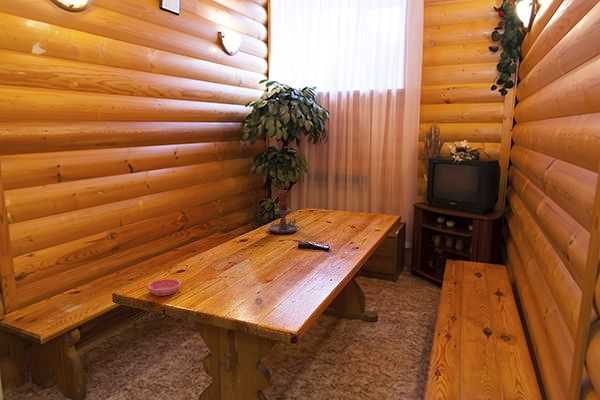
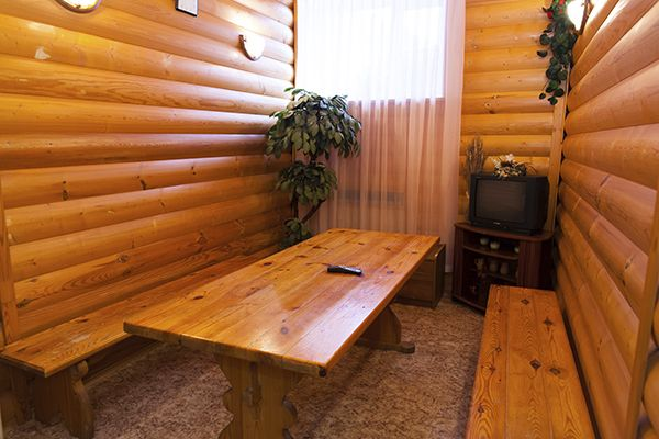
- candle holder (285, 209)
- saucer (164, 287)
